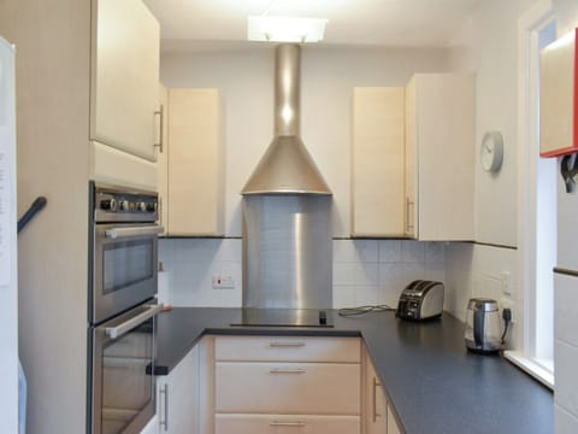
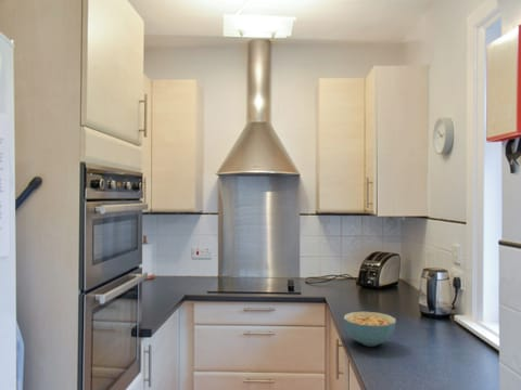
+ cereal bowl (369, 330)
